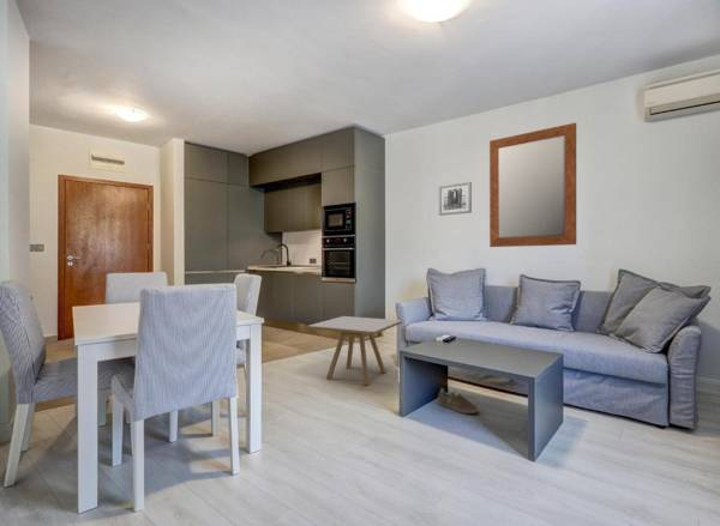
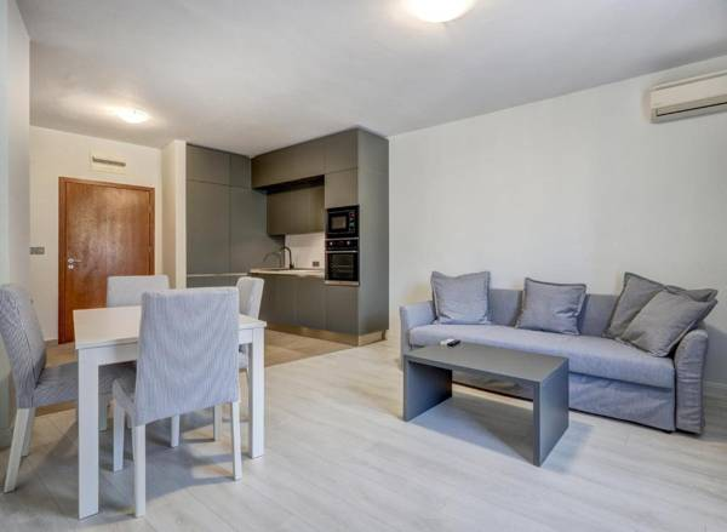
- side table (360, 349)
- mirror (529, 189)
- wall art (454, 199)
- sneaker (456, 400)
